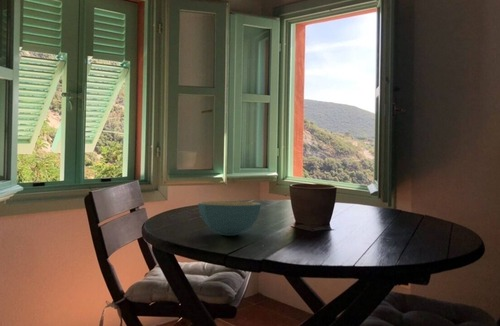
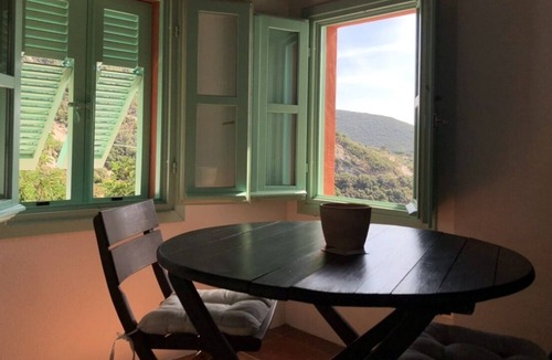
- cereal bowl (229, 218)
